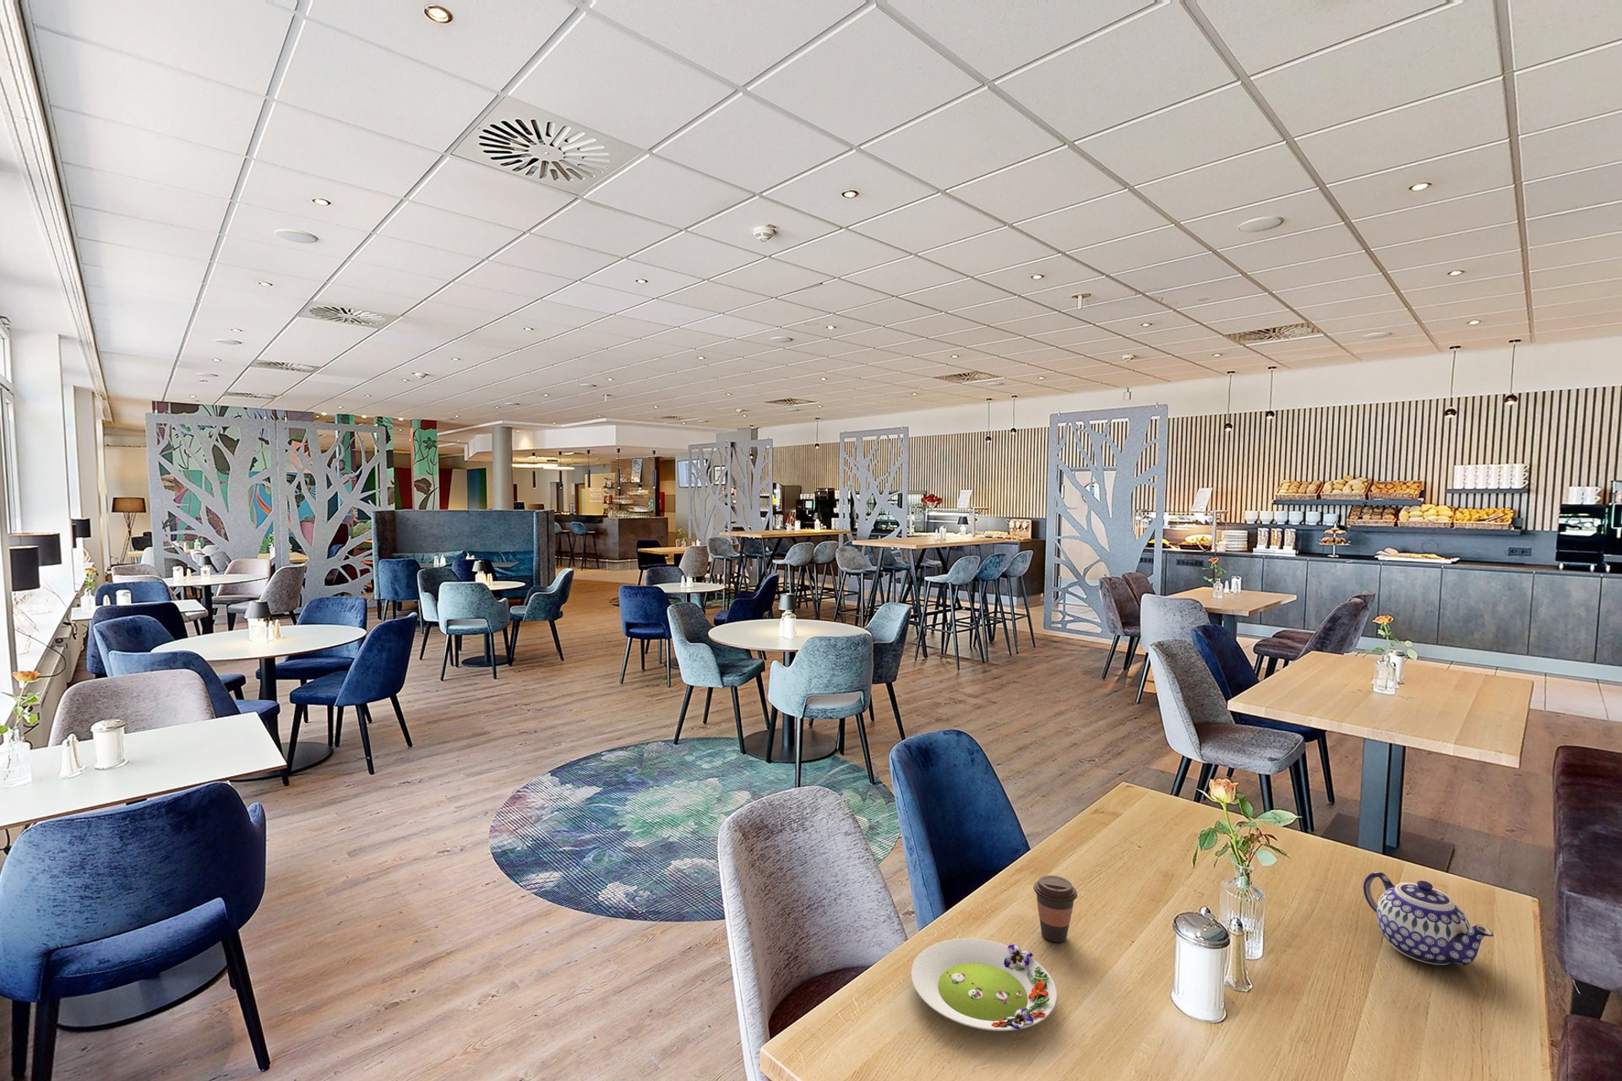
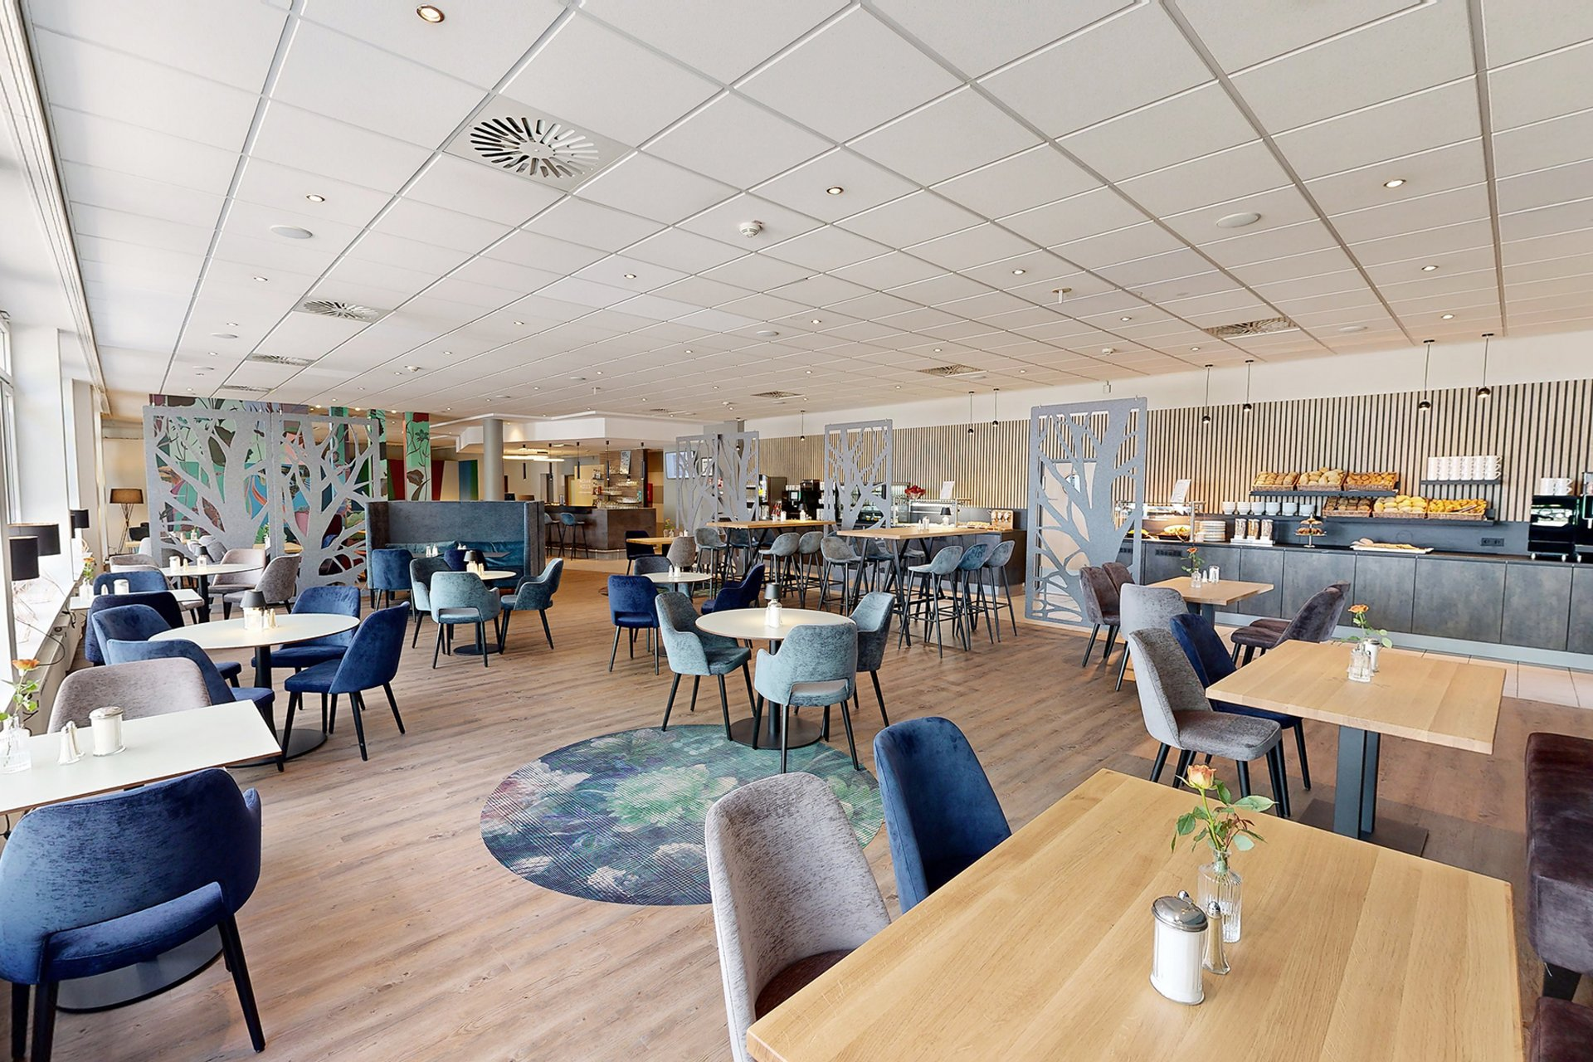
- coffee cup (1055, 908)
- teapot (1423, 917)
- salad plate (981, 984)
